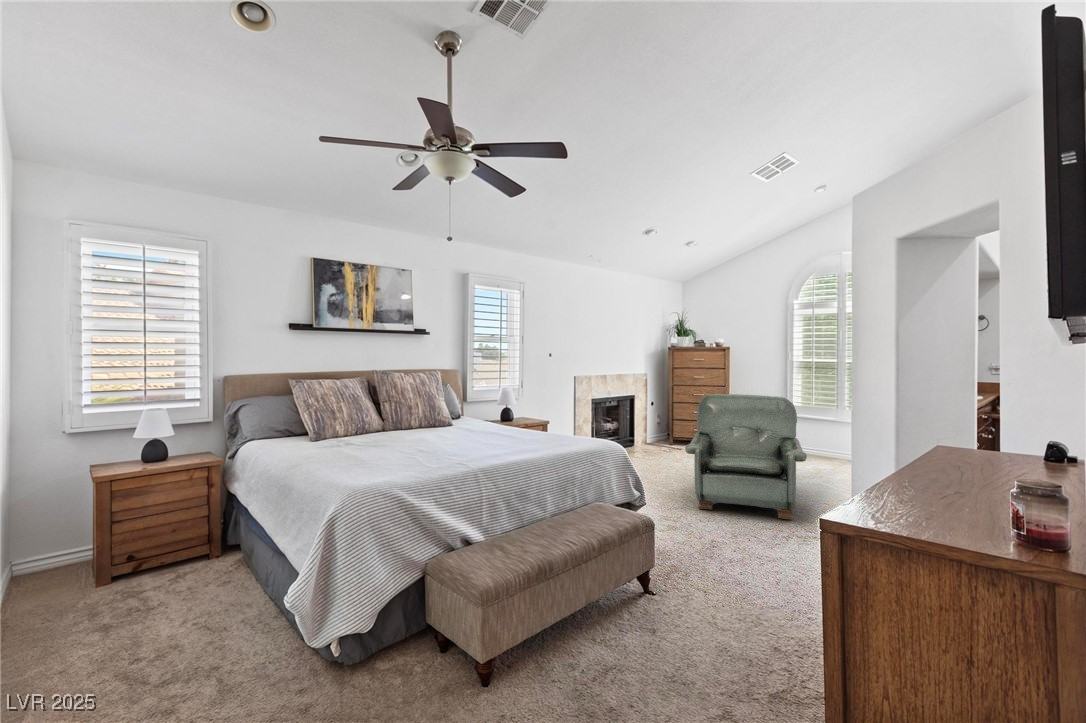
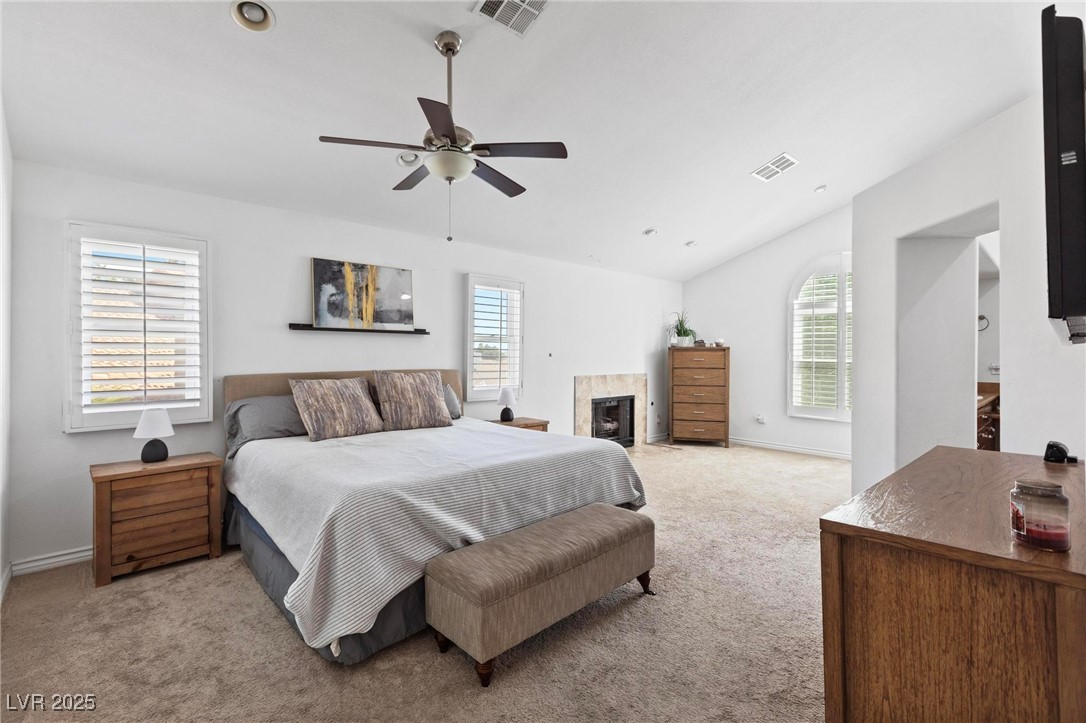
- armchair (744, 449)
